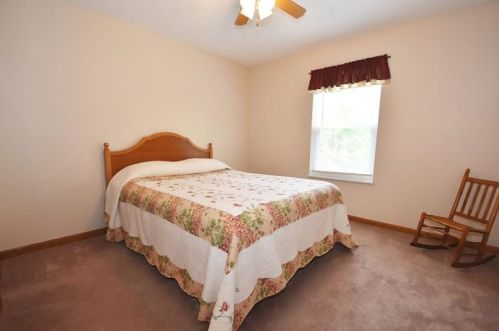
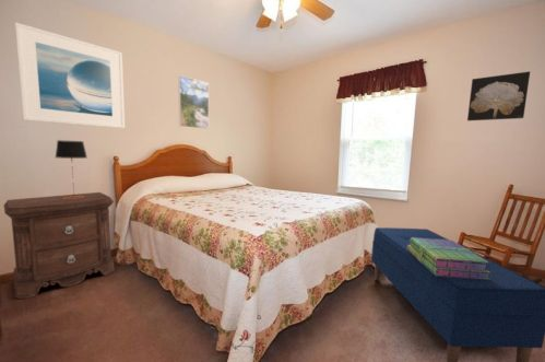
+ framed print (194, 104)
+ bench (434, 281)
+ nightstand (66, 238)
+ table lamp (72, 168)
+ wall art (496, 97)
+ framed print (78, 82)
+ stack of books (443, 255)
